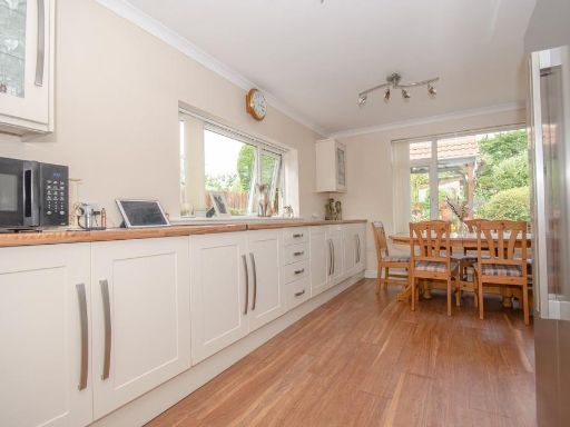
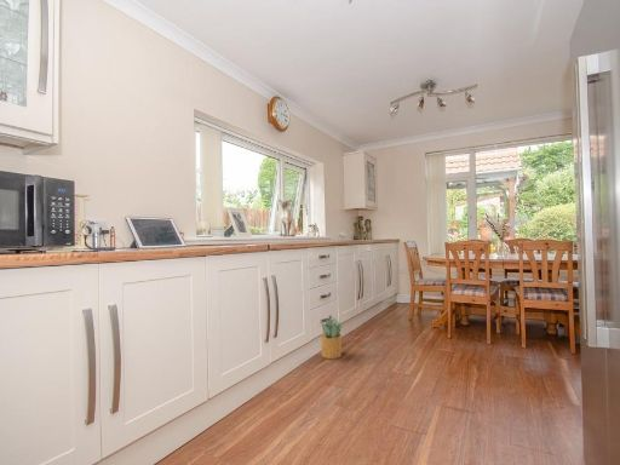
+ potted plant (329, 337)
